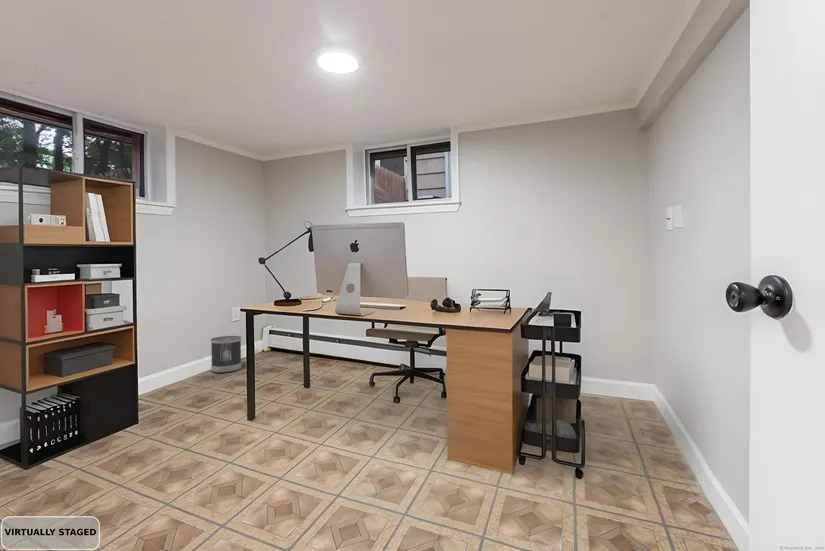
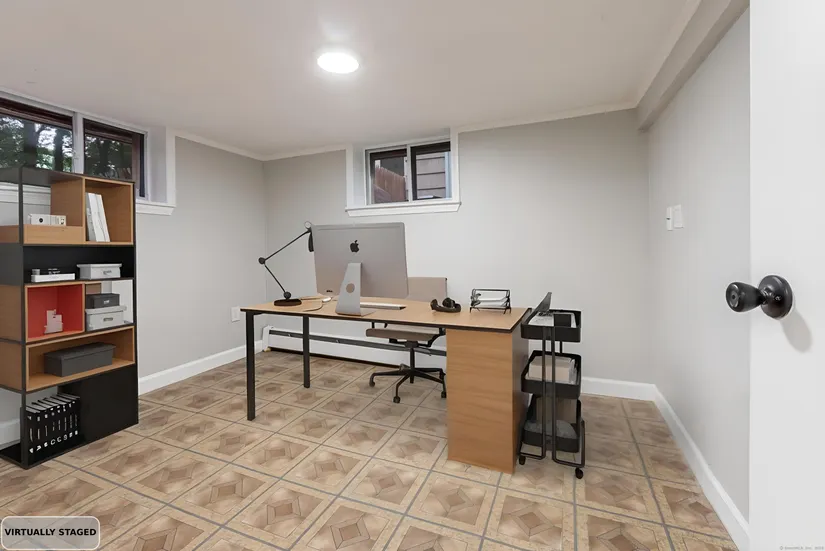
- wastebasket (226, 353)
